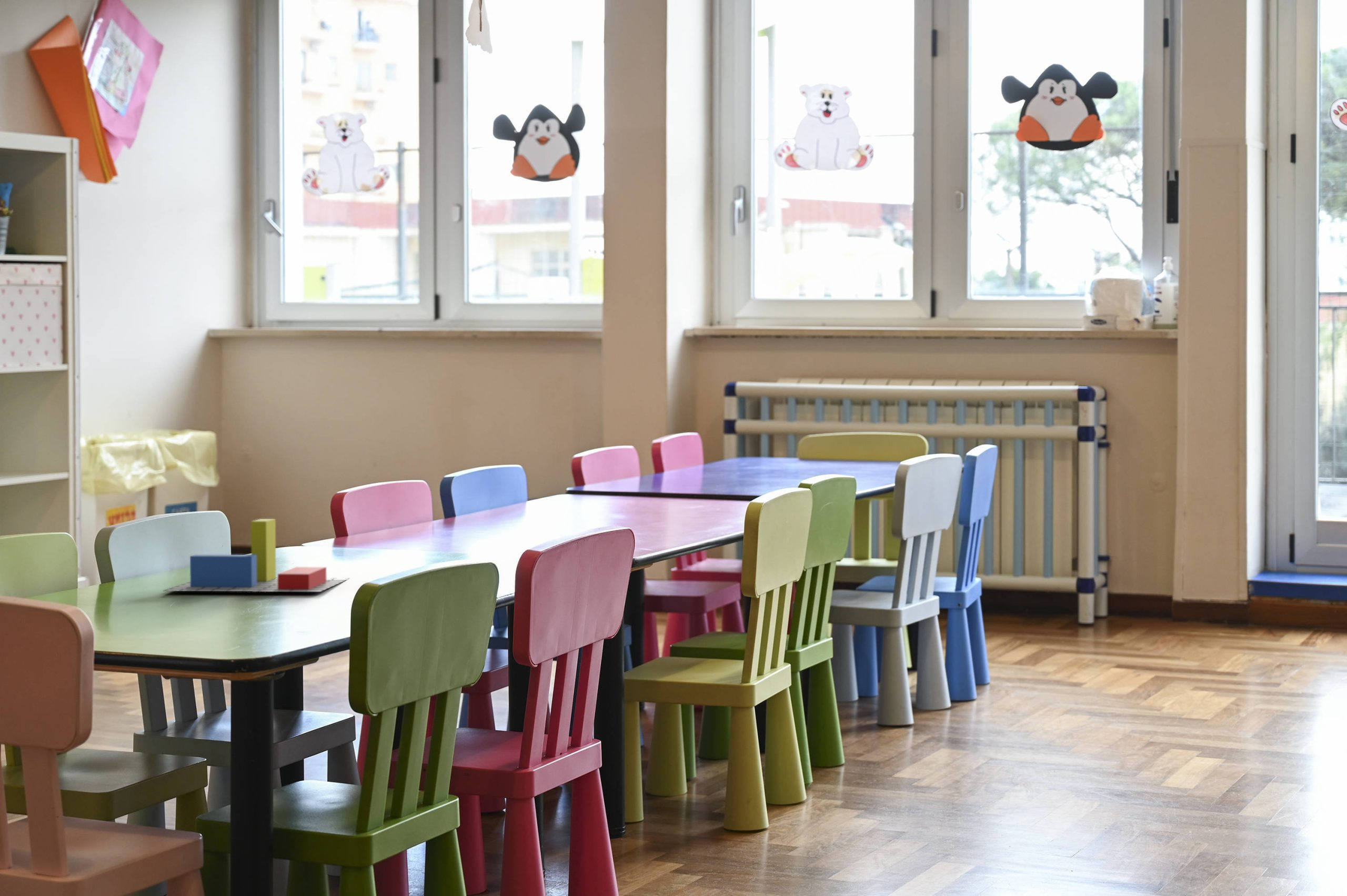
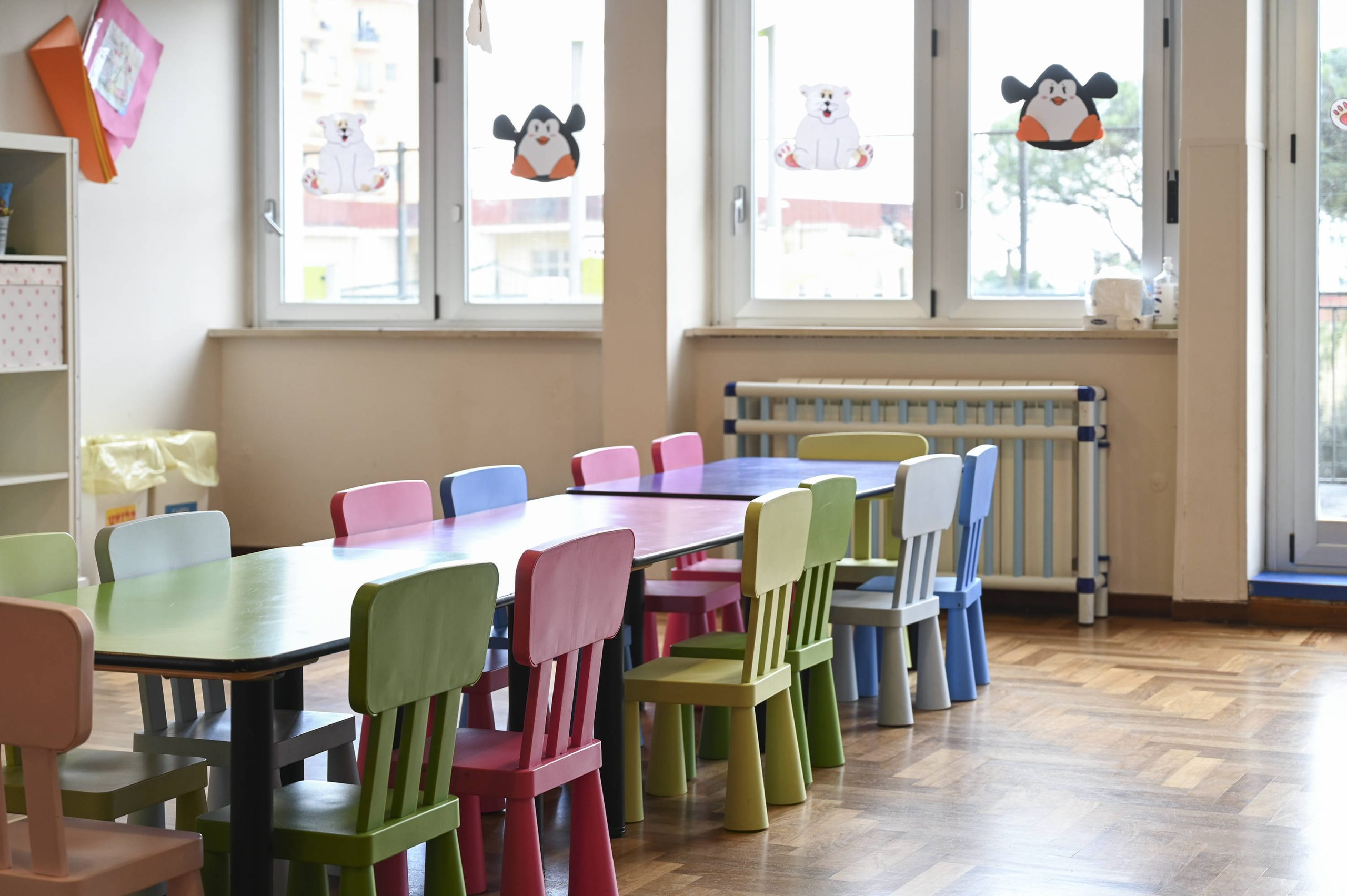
- toy blocks (261, 553)
